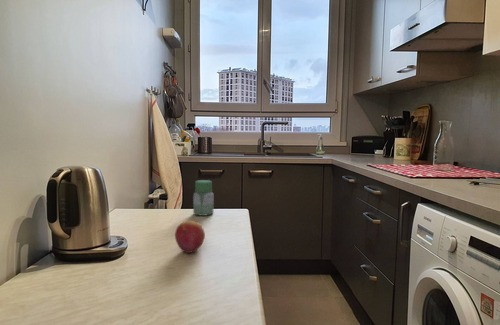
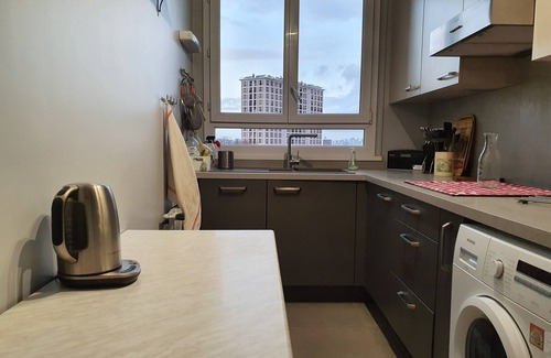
- jar (203, 197)
- fruit (190, 235)
